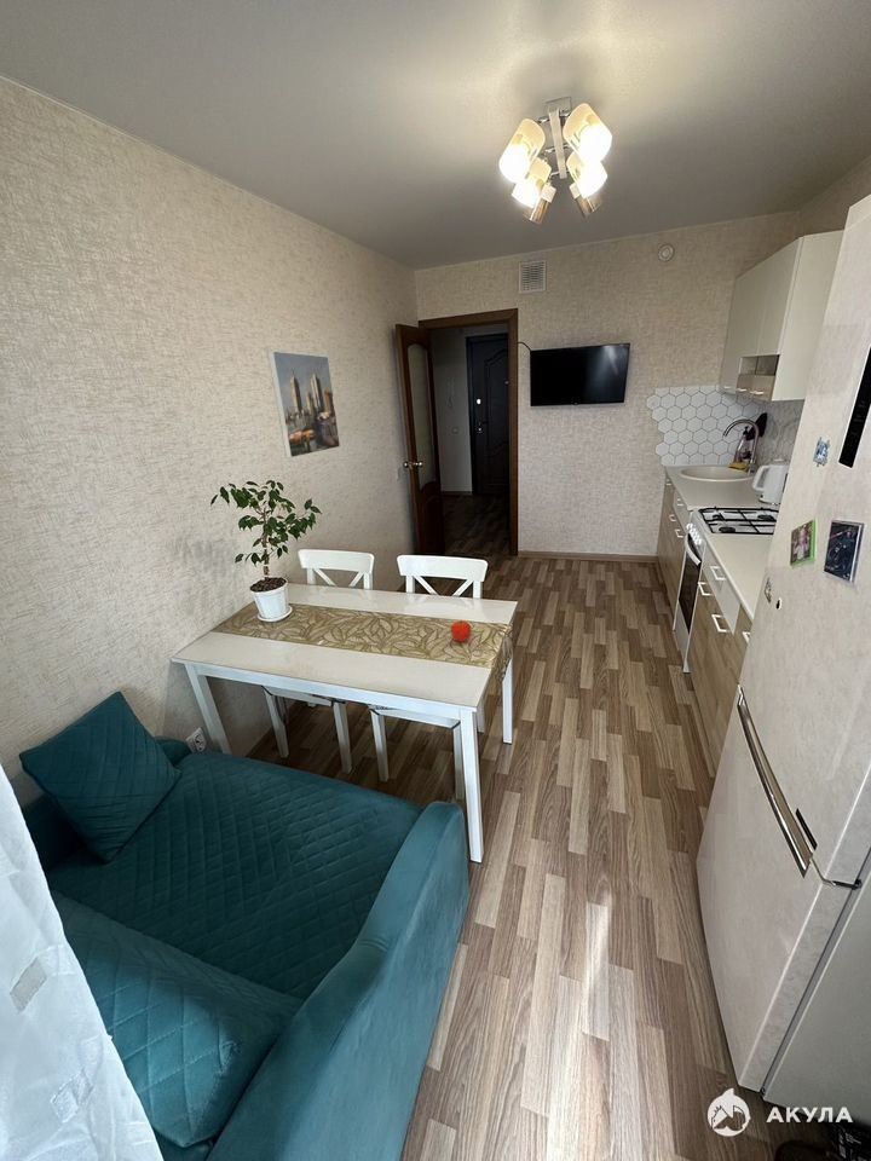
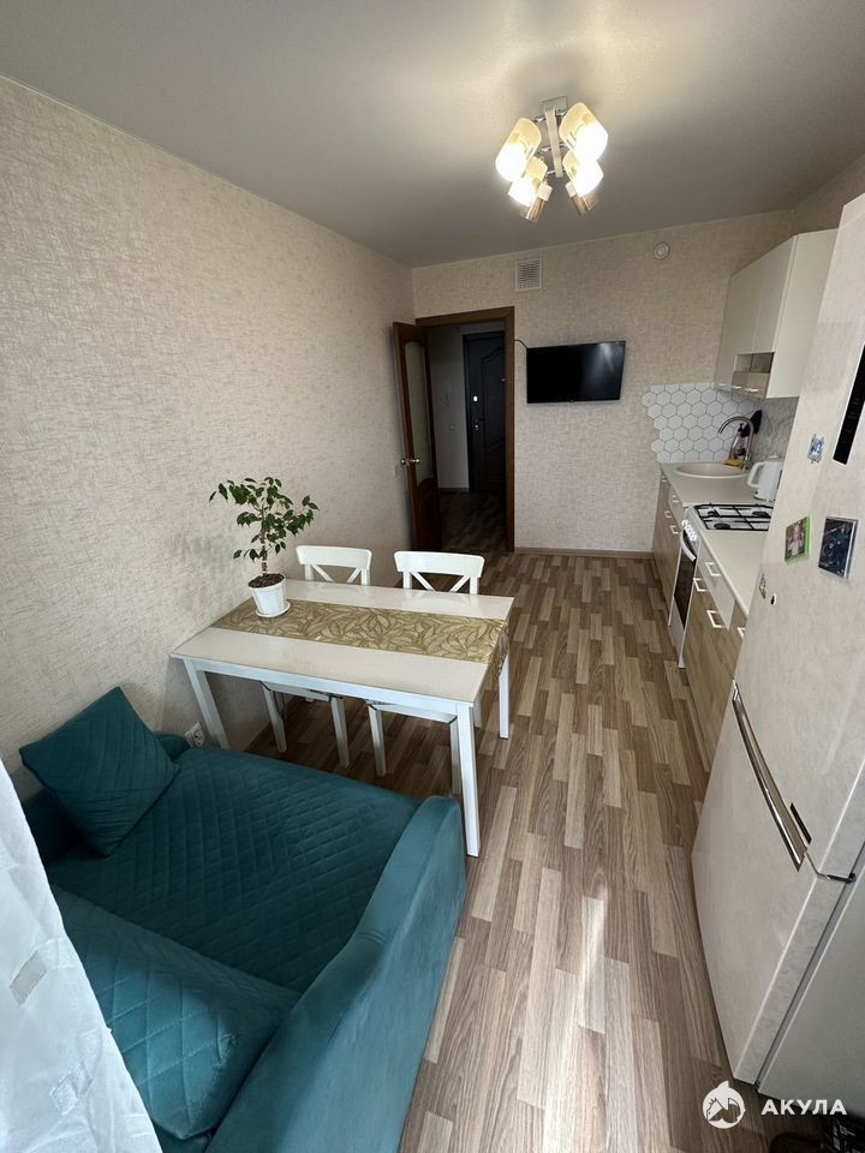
- fruit (461, 630)
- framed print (307, 404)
